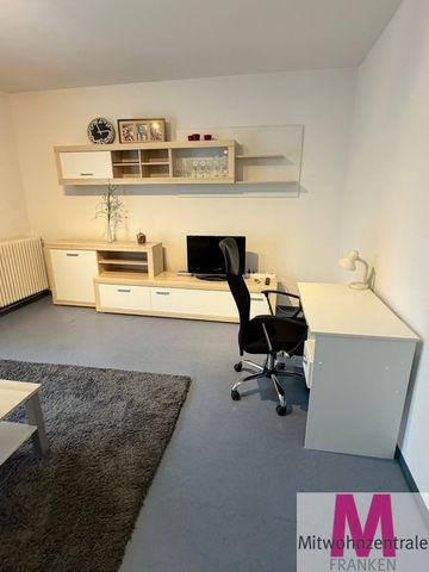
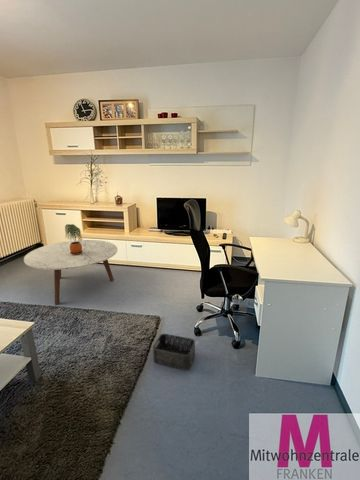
+ coffee table (75, 267)
+ potted plant (74, 238)
+ storage bin (174, 351)
